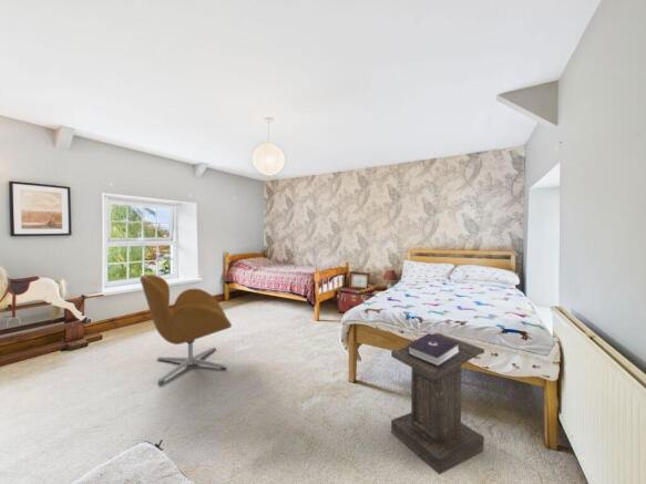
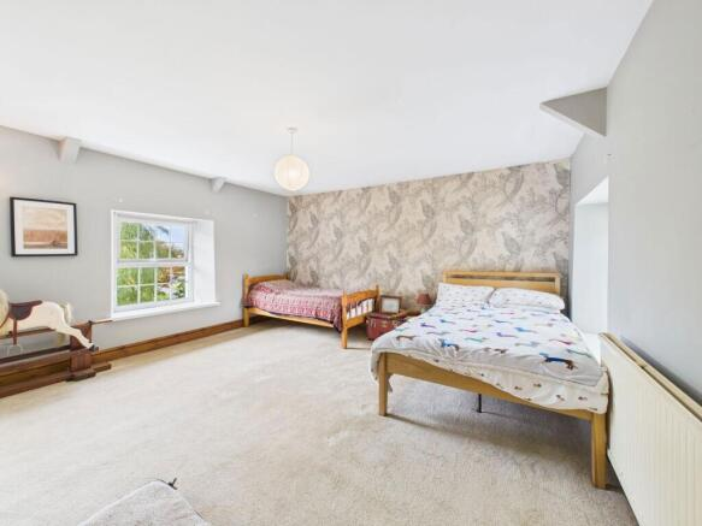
- armchair (187, 319)
- lectern (435, 389)
